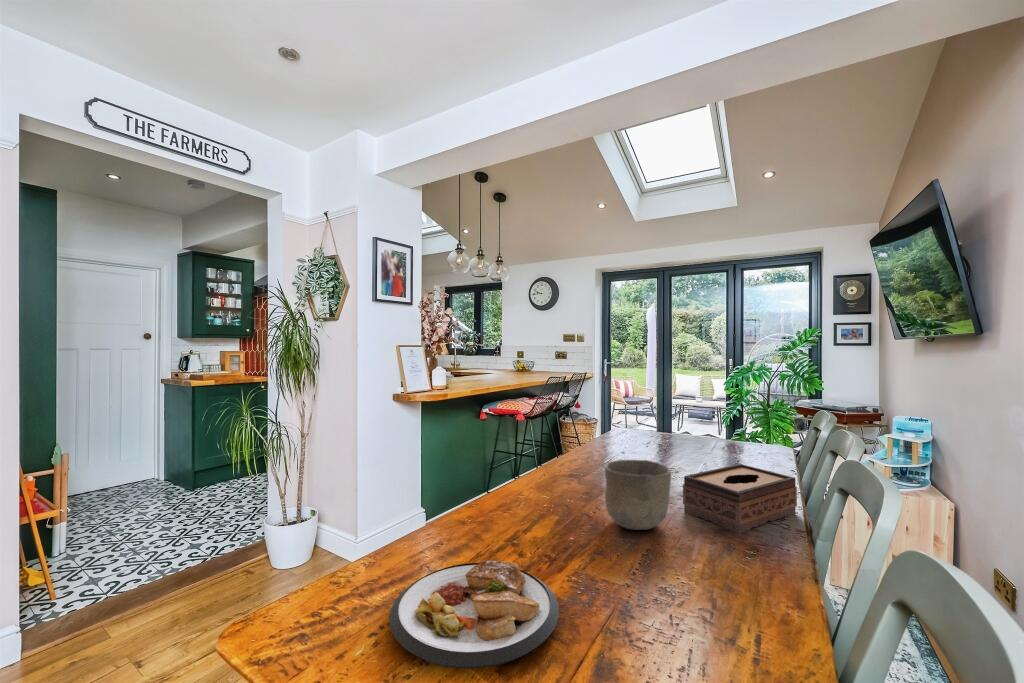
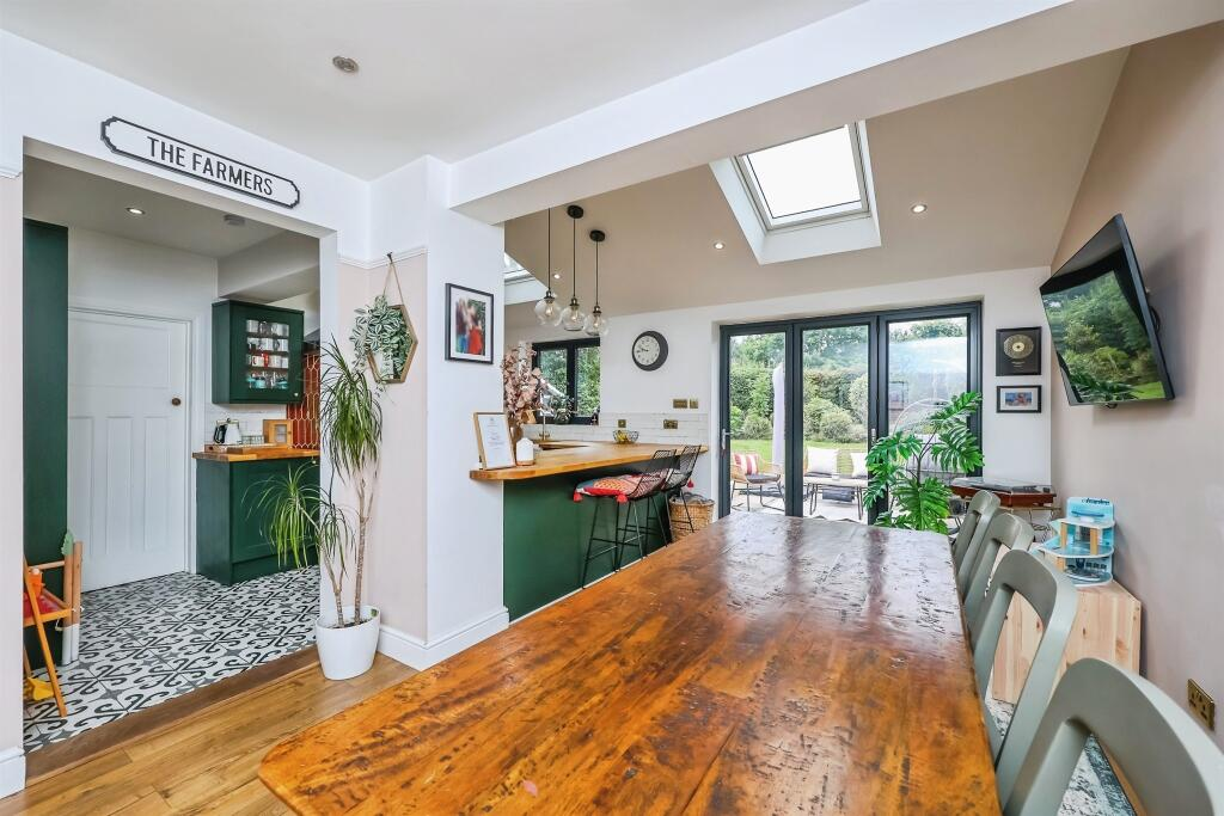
- plate (475, 601)
- tissue box (739, 495)
- bowl (637, 495)
